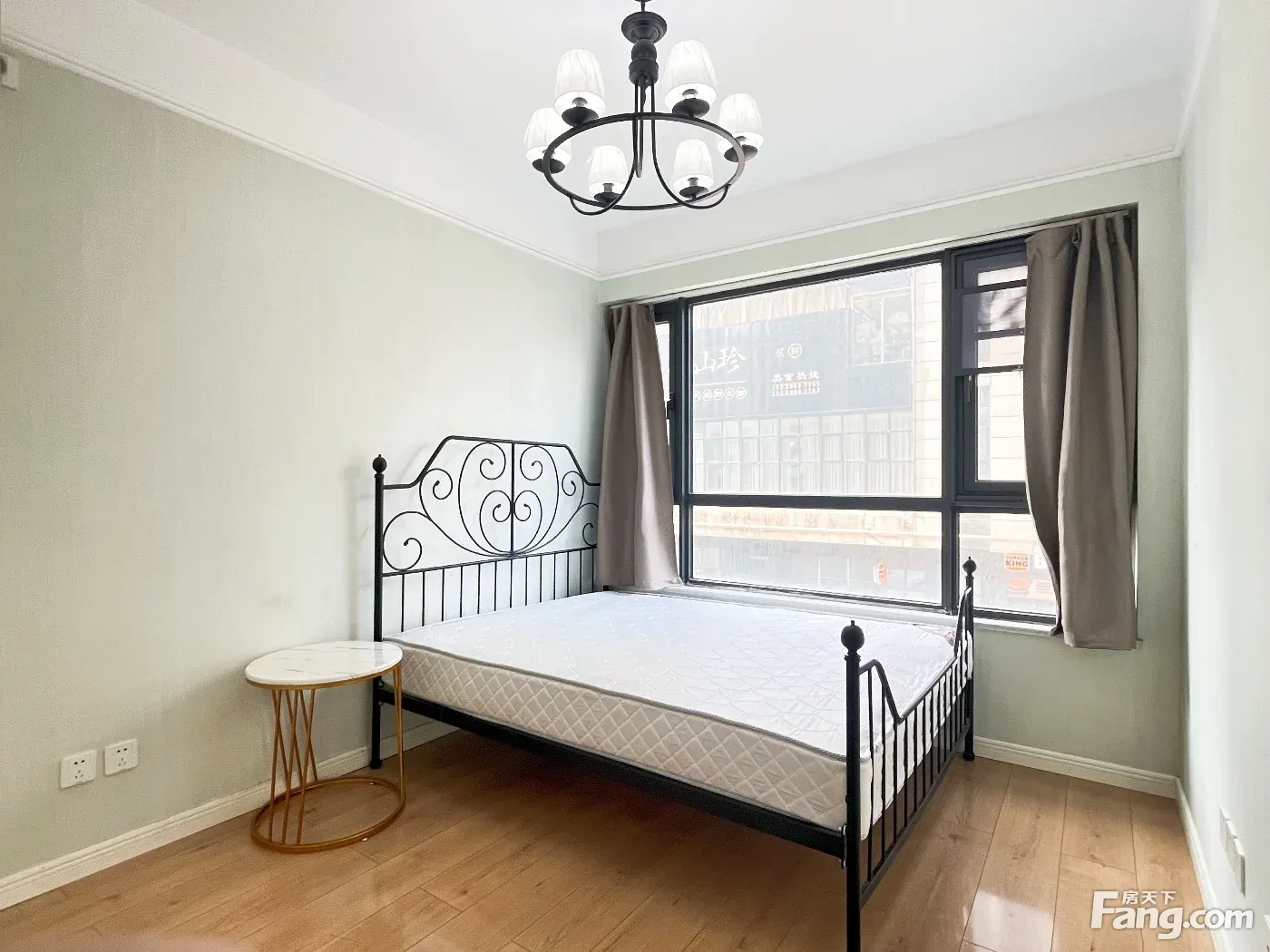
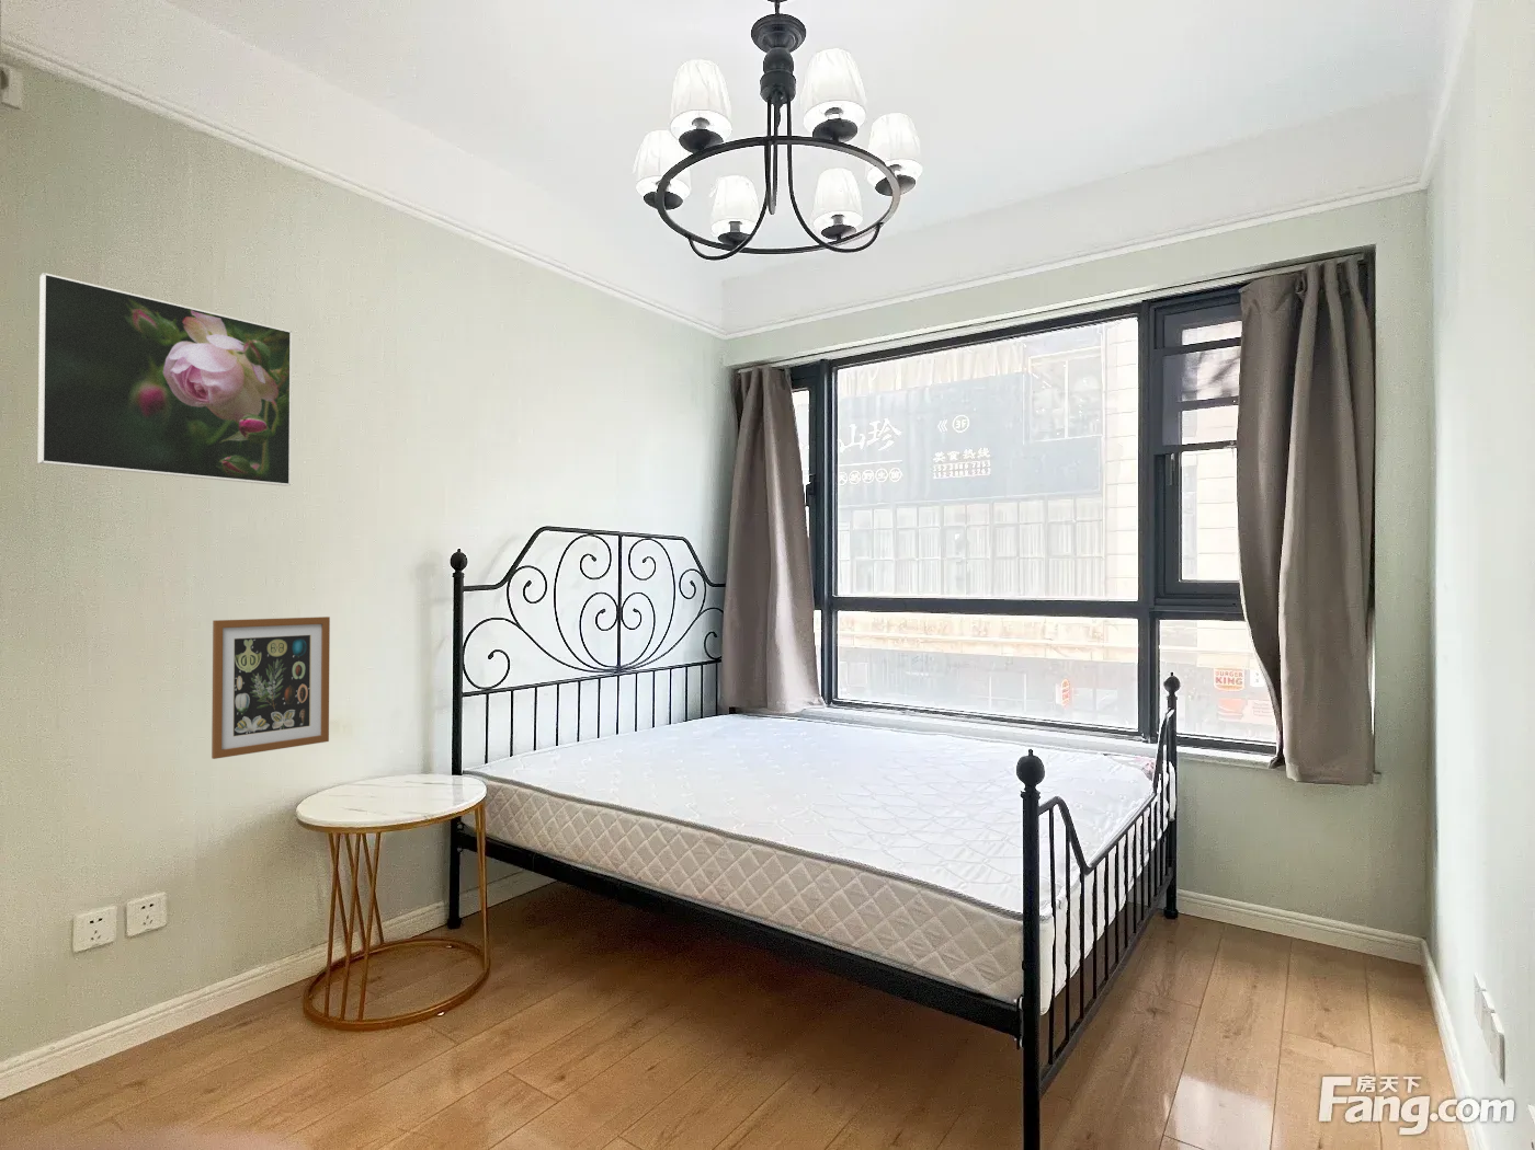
+ wall art (273, 684)
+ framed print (176, 390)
